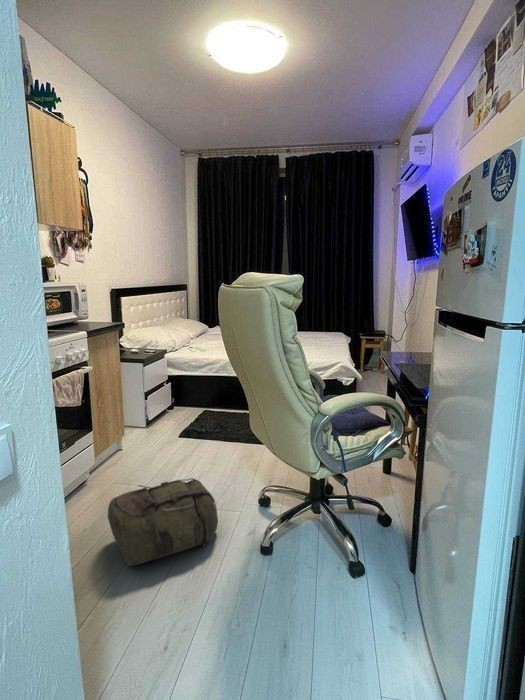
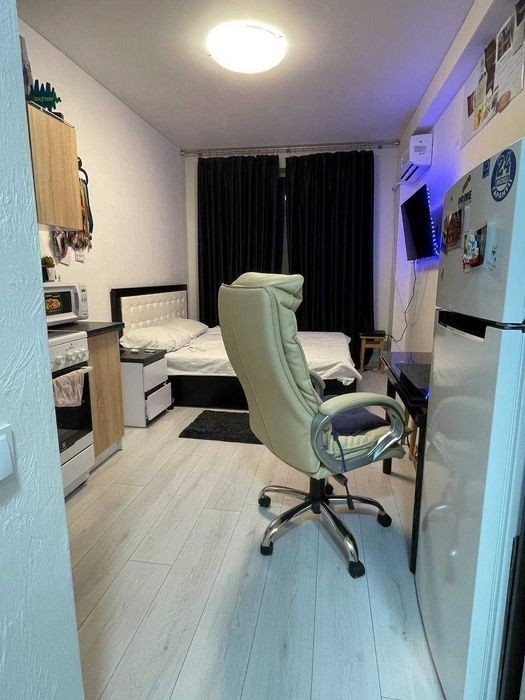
- backpack (165, 513)
